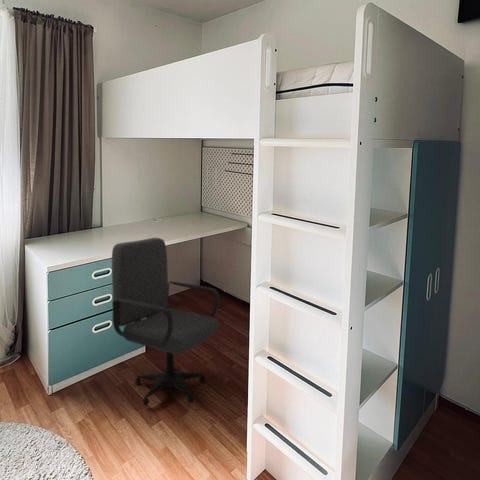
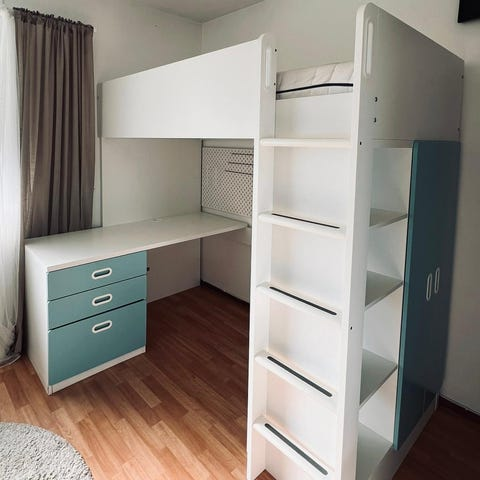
- office chair (168, 317)
